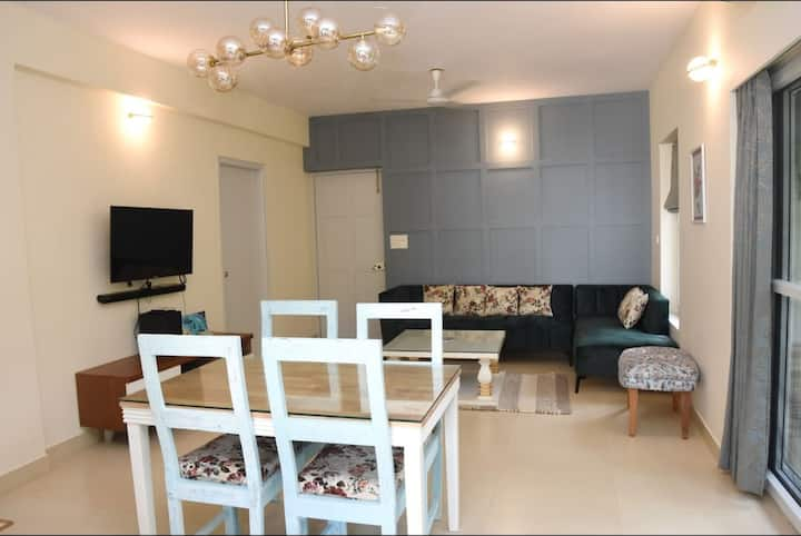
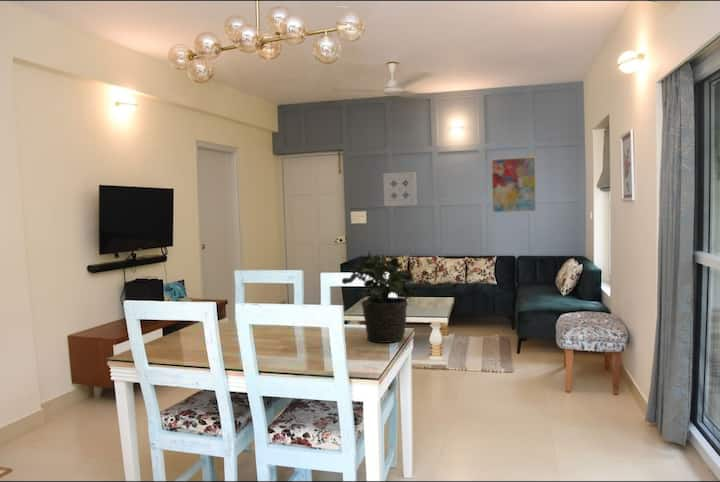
+ potted plant (380, 294)
+ wall art (399, 189)
+ wall art (513, 185)
